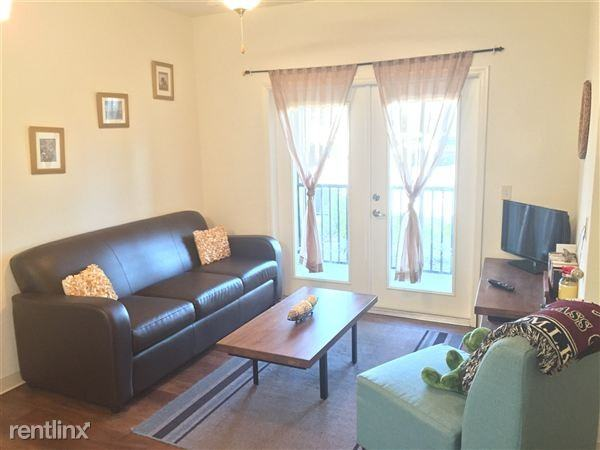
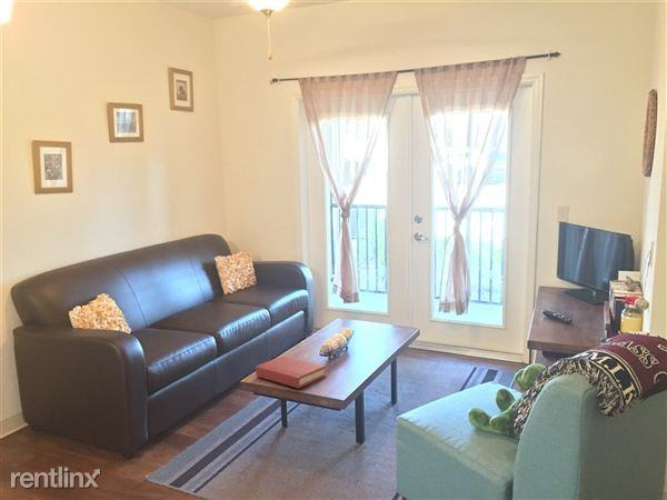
+ hardback book (290, 371)
